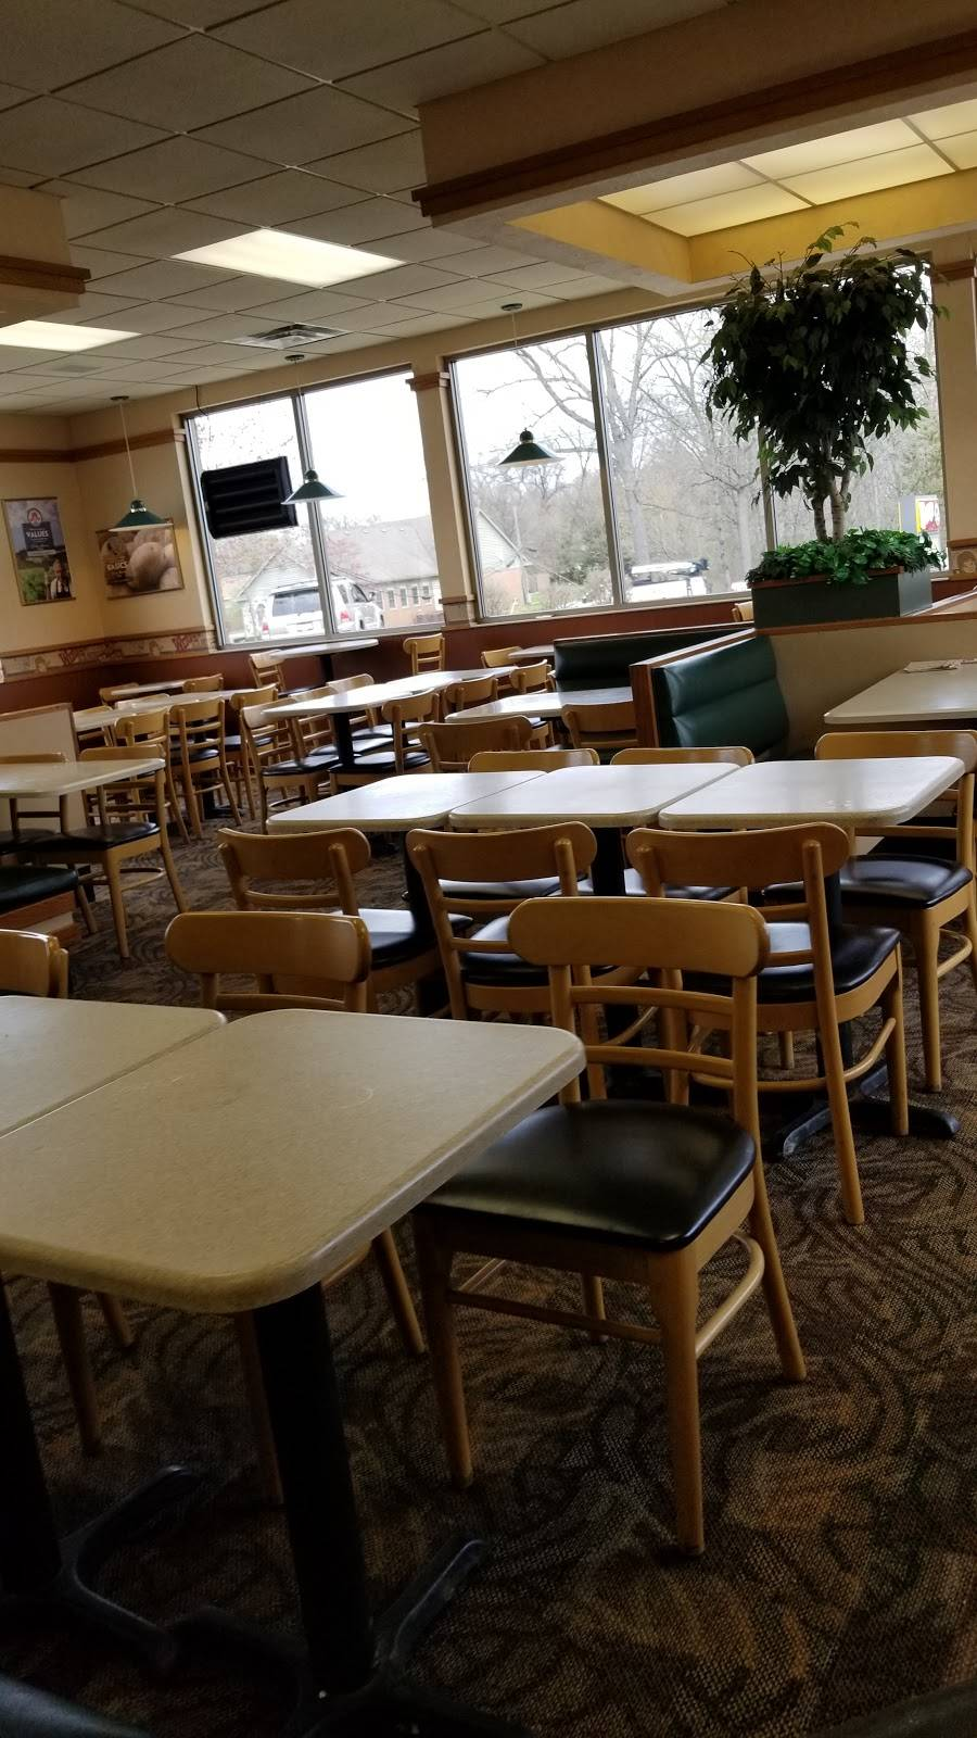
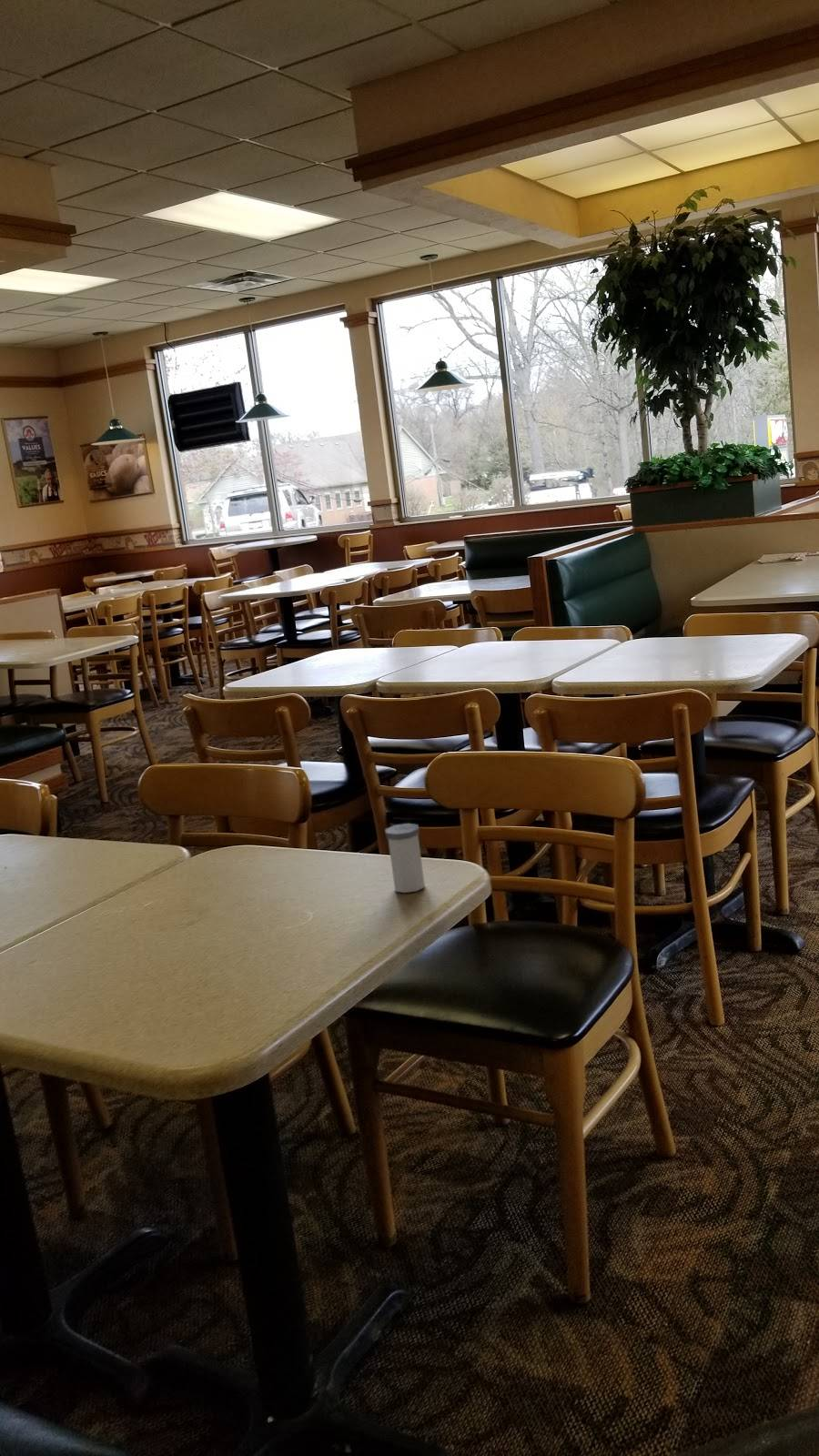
+ salt shaker (405, 857)
